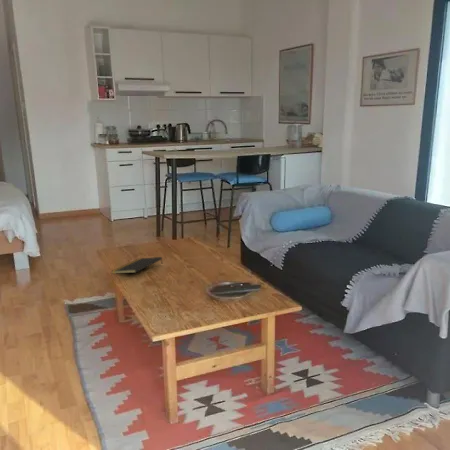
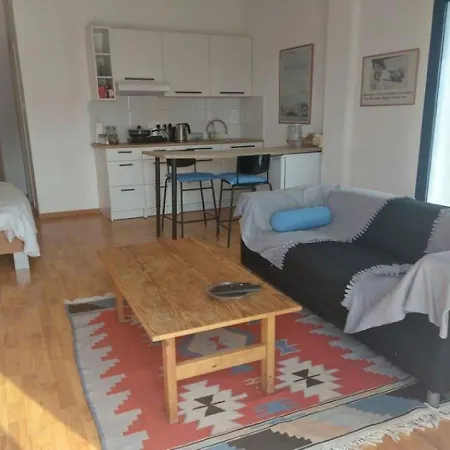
- notepad (137, 265)
